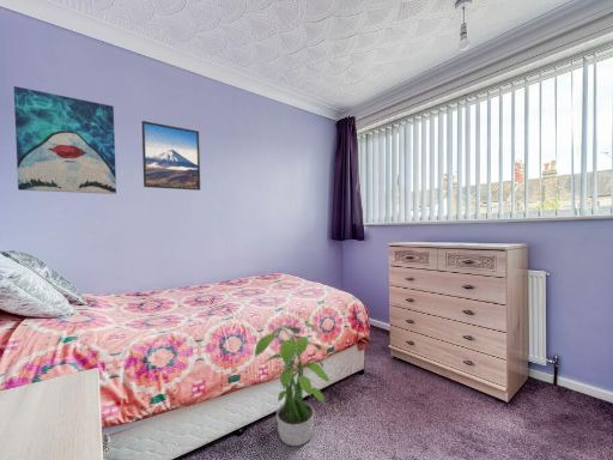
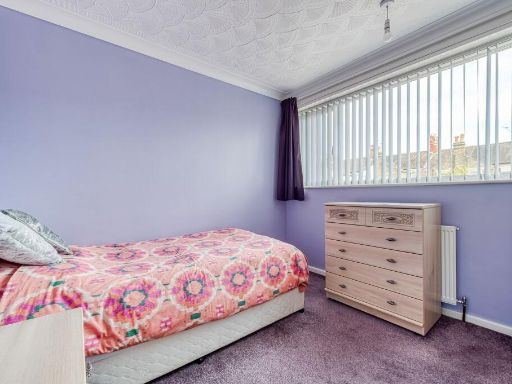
- wall art (69, 145)
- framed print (172, 157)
- potted plant (290, 383)
